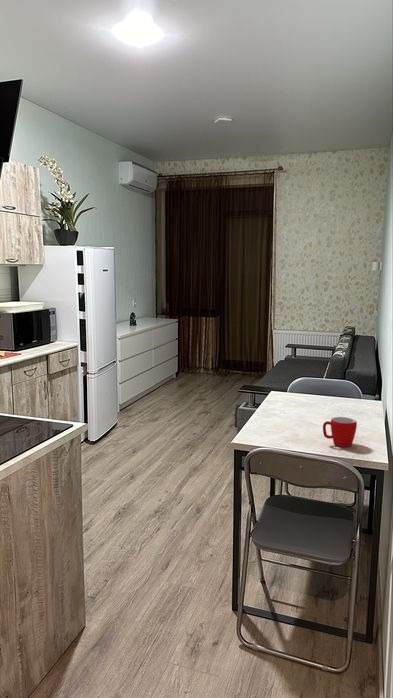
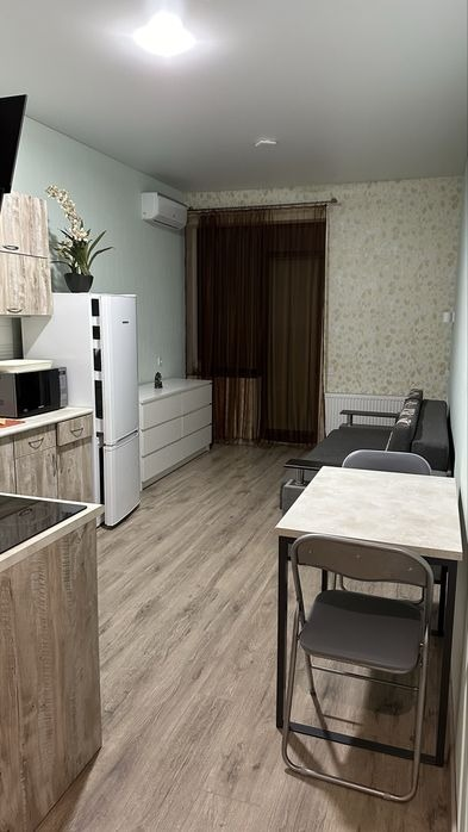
- mug (339, 432)
